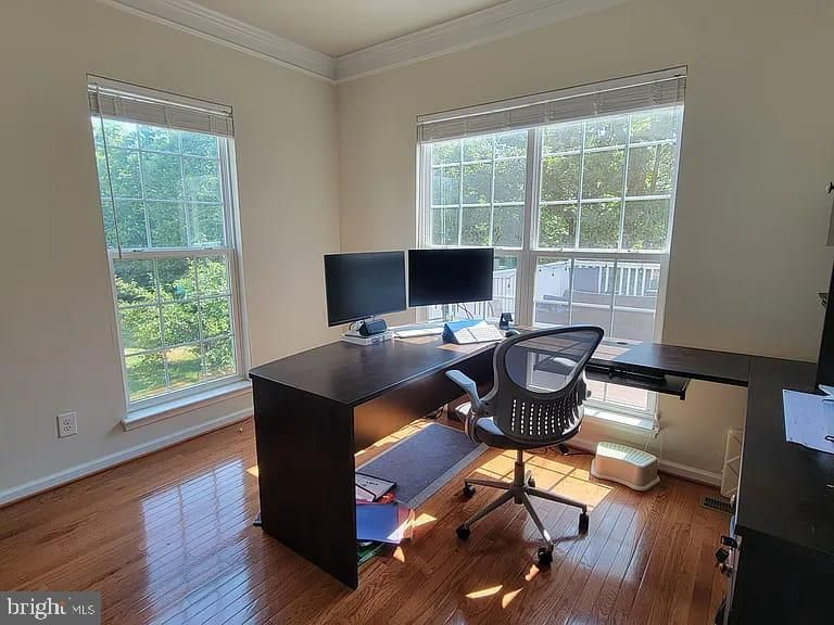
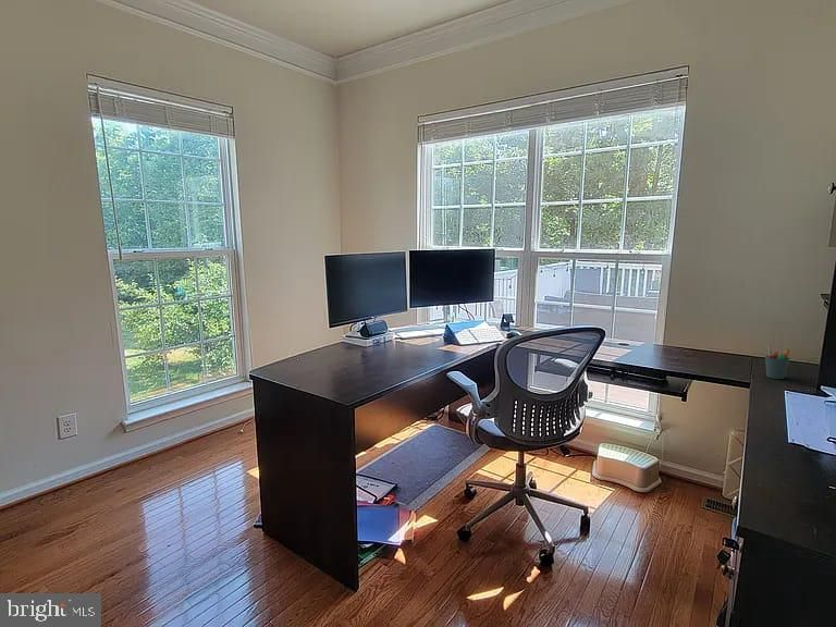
+ pen holder (777, 361)
